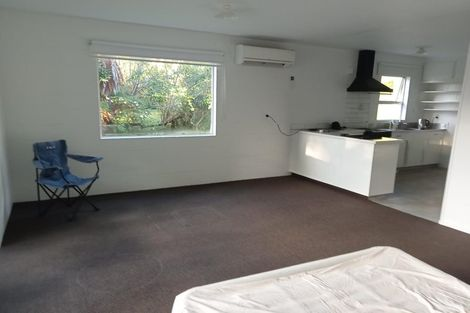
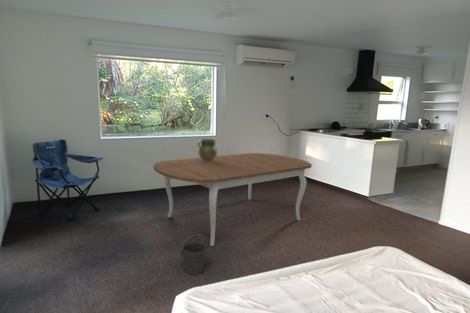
+ dining table (233, 186)
+ bucket (194, 252)
+ ceramic jug (206, 150)
